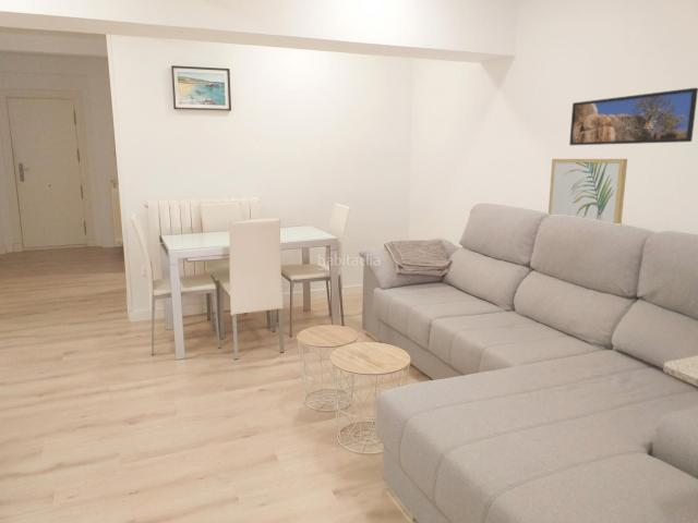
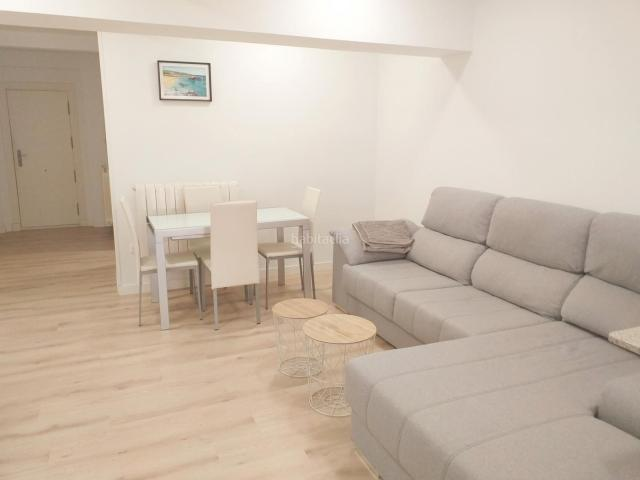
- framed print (625, 120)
- wall art (583, 191)
